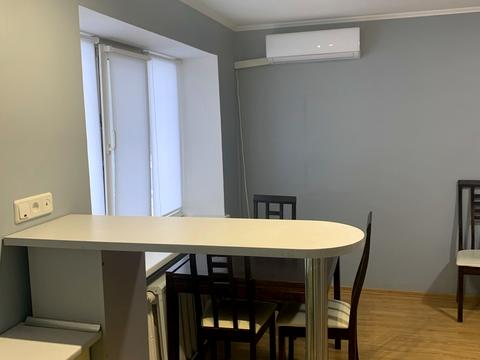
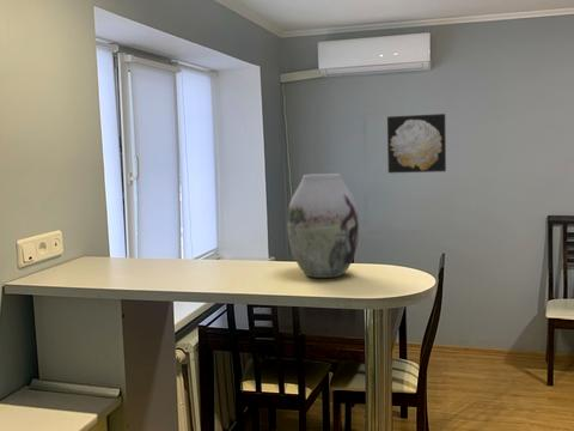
+ wall art (416, 144)
+ vase (323, 224)
